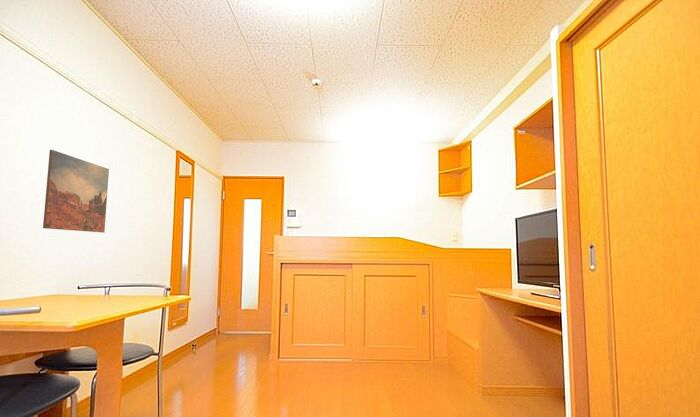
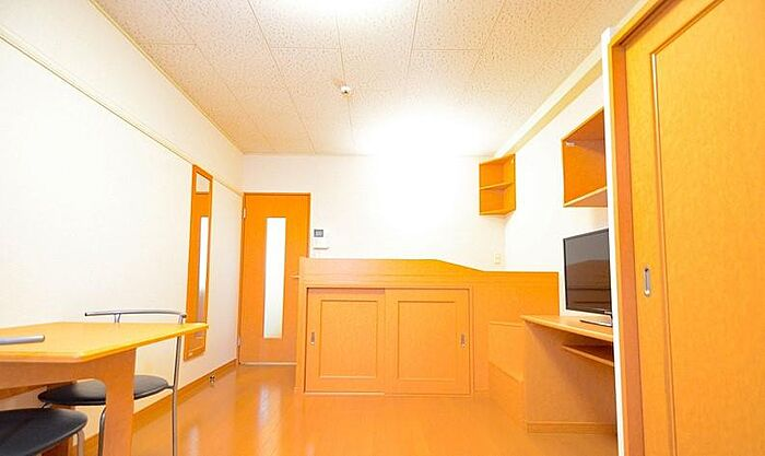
- wall art (79, 195)
